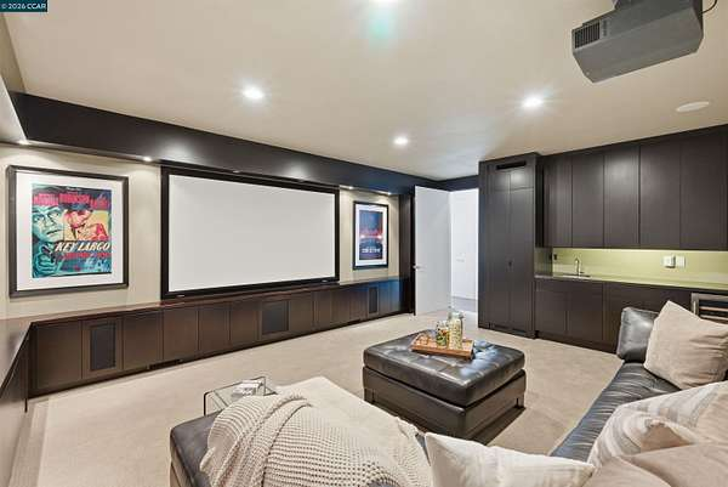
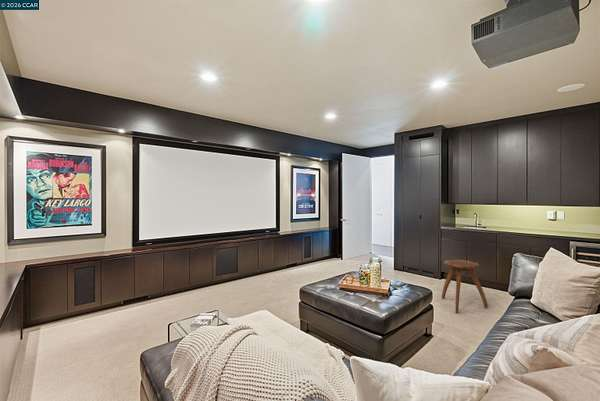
+ stool (460, 284)
